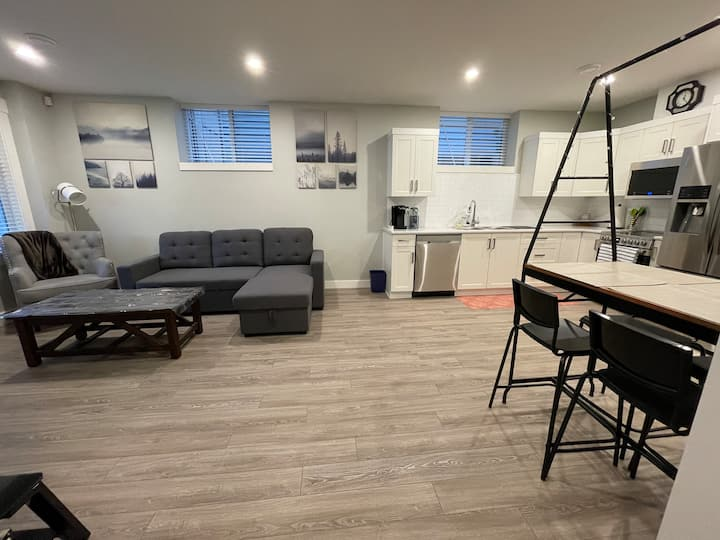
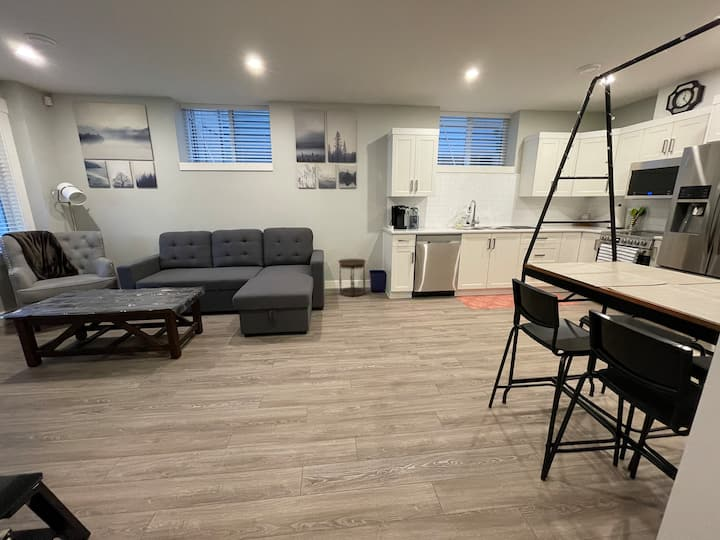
+ side table (351, 277)
